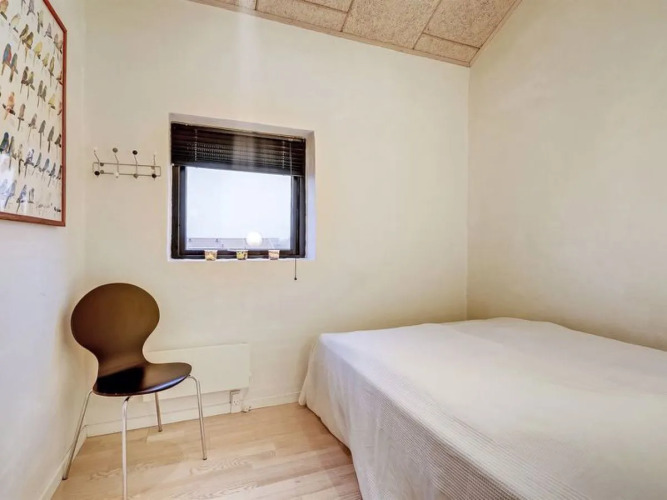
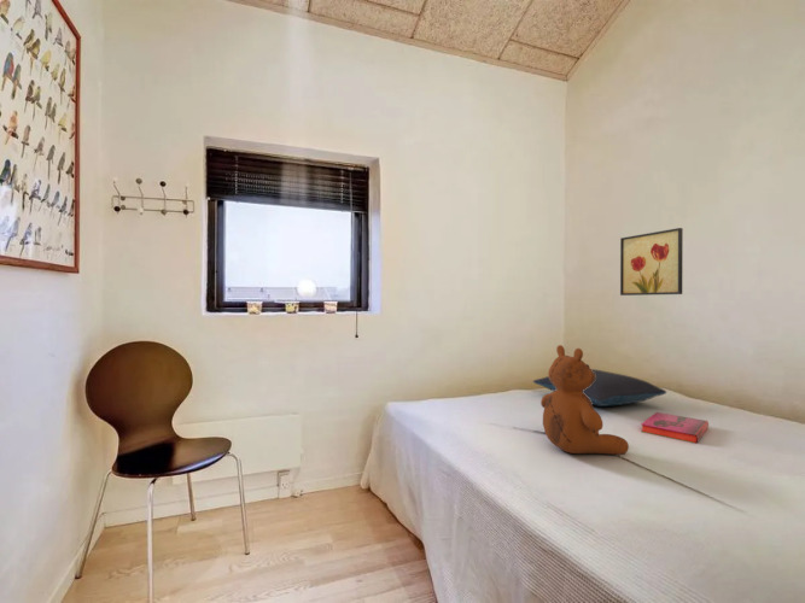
+ wall art (649, 264)
+ teddy bear (582, 397)
+ hardback book (675, 426)
+ pillow (595, 386)
